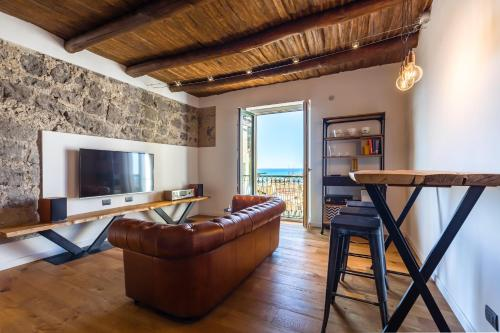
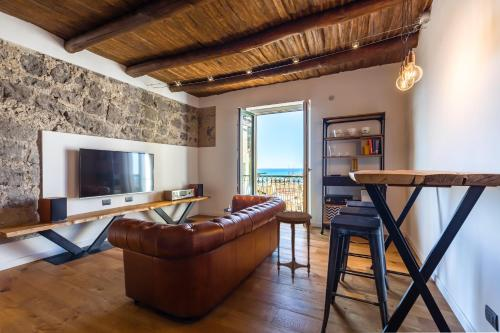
+ side table (293, 245)
